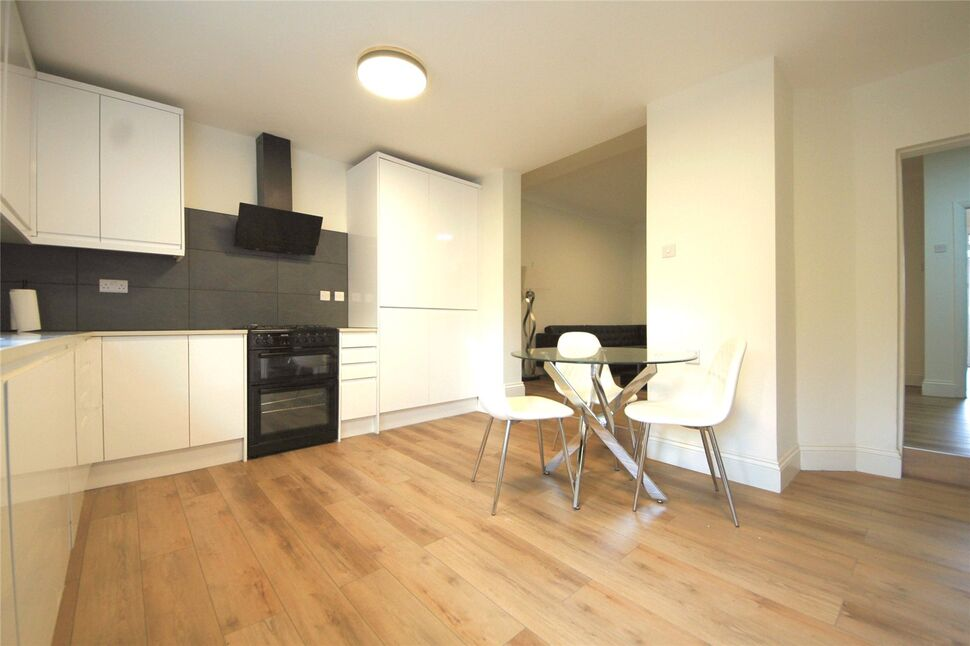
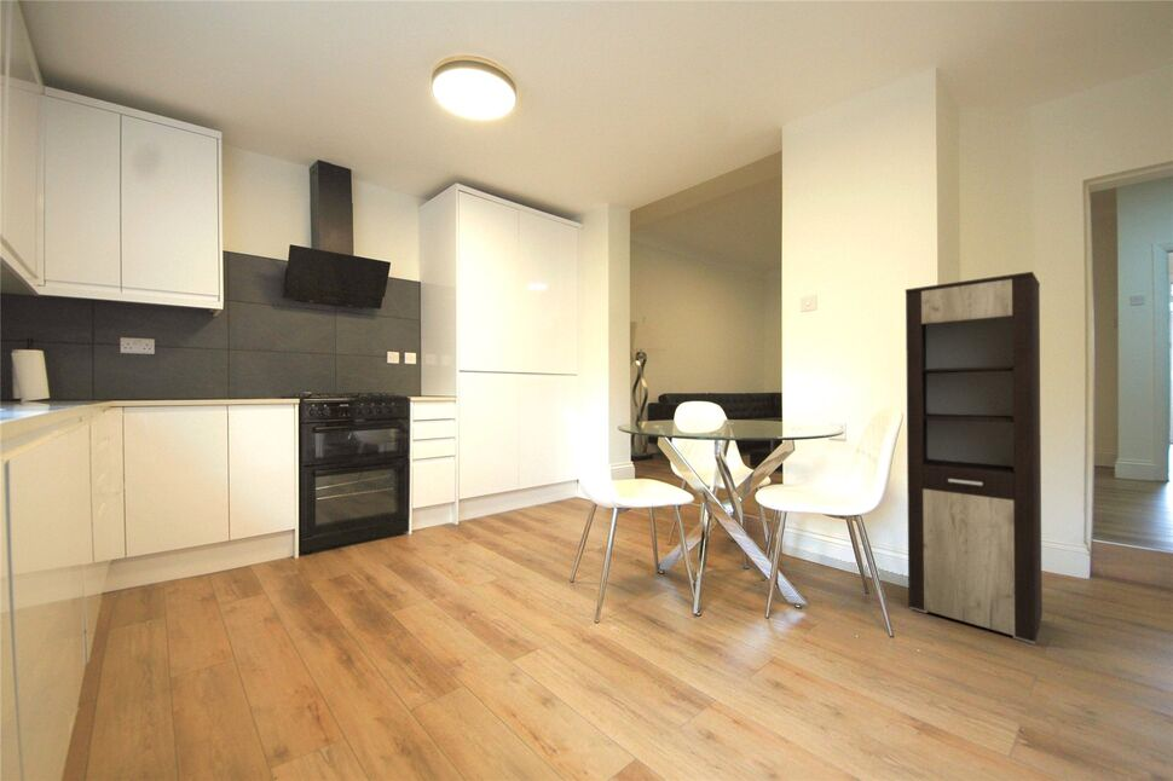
+ cabinet (971, 450)
